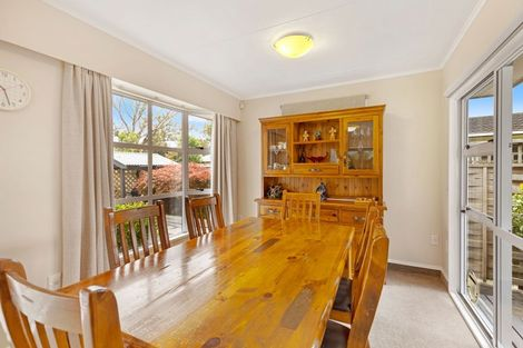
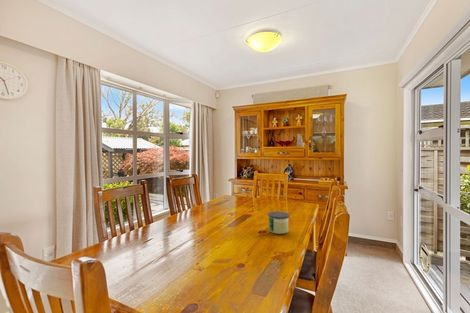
+ candle (278, 222)
